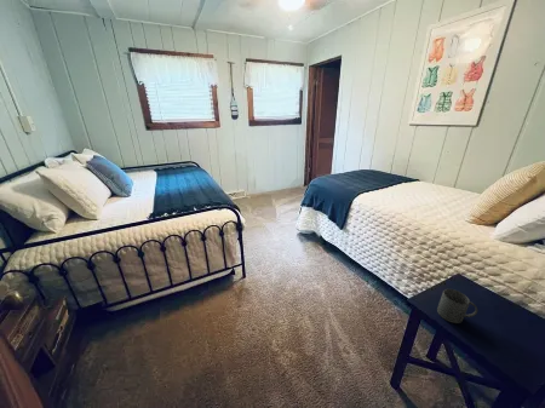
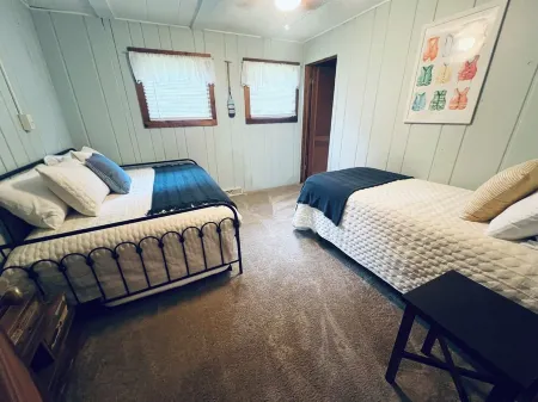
- mug (458, 306)
